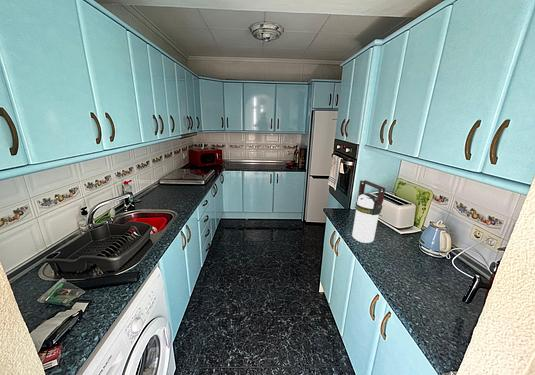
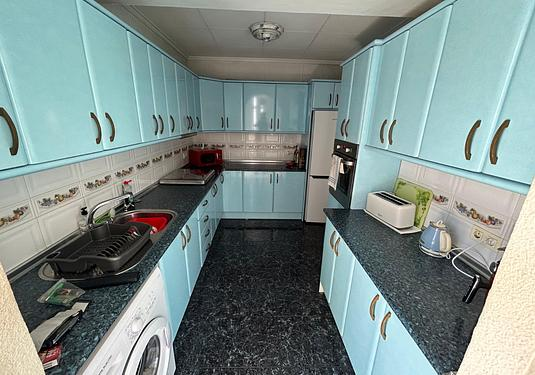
- canister (367, 212)
